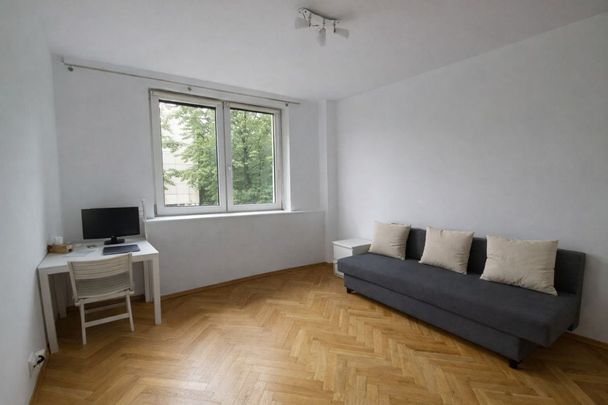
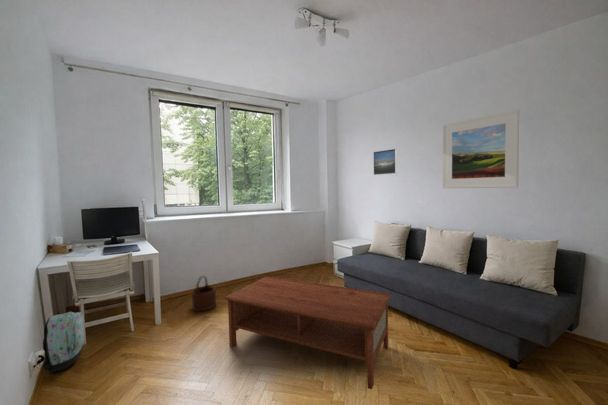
+ backpack (64, 337)
+ coffee table (307, 320)
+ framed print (476, 153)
+ wooden bucket (203, 291)
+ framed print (384, 162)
